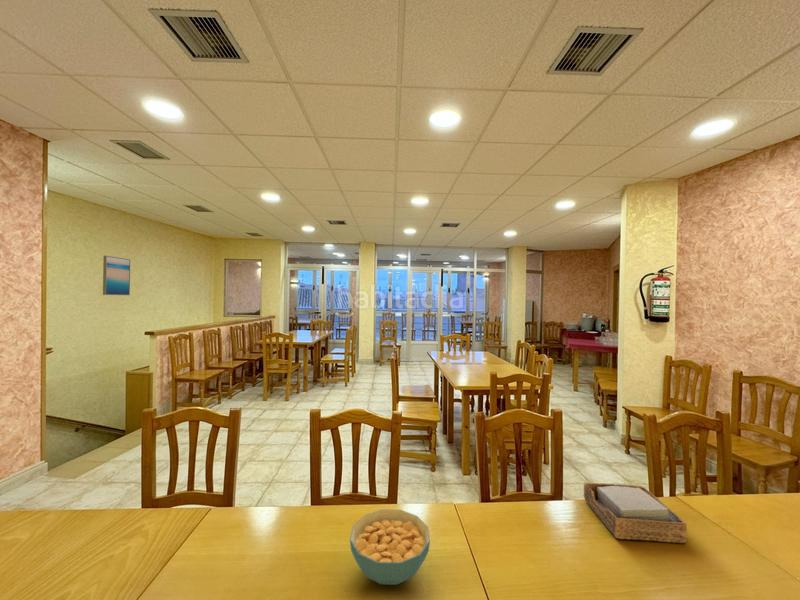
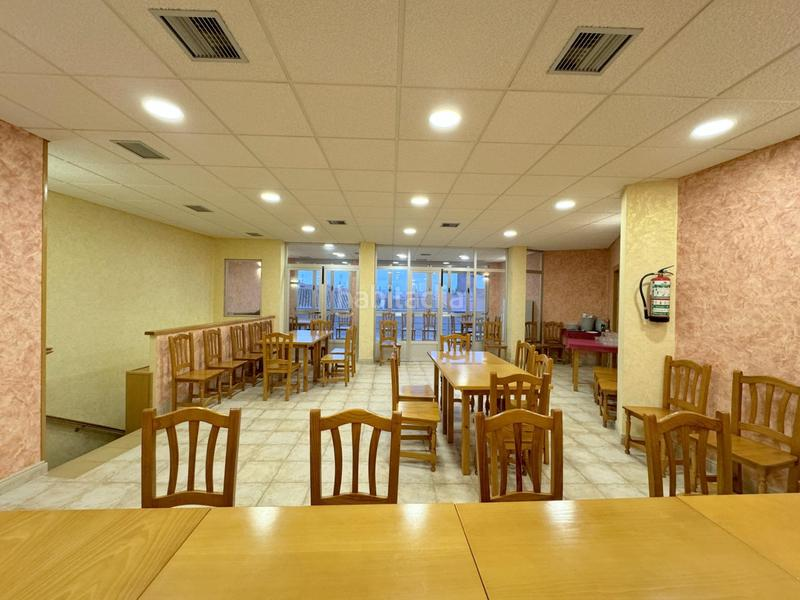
- cereal bowl (389, 552)
- napkin holder (630, 507)
- wall art (117, 276)
